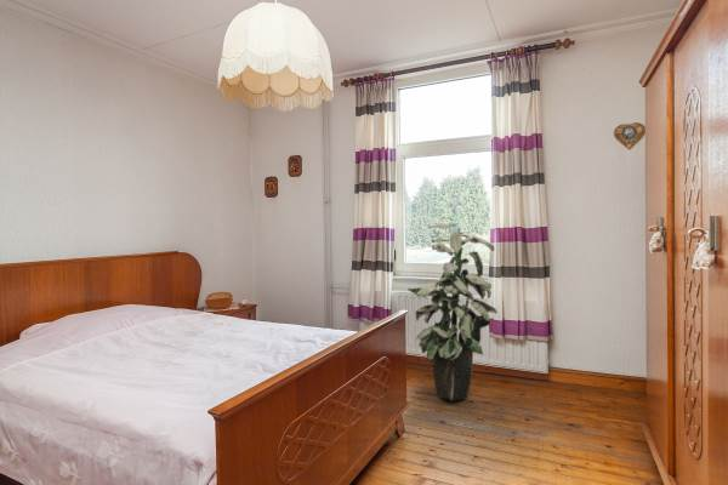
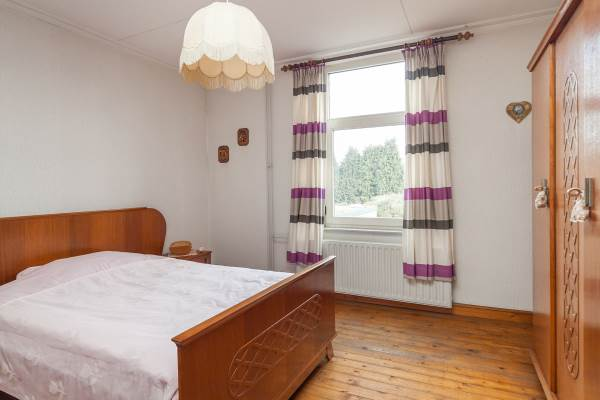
- indoor plant (450, 309)
